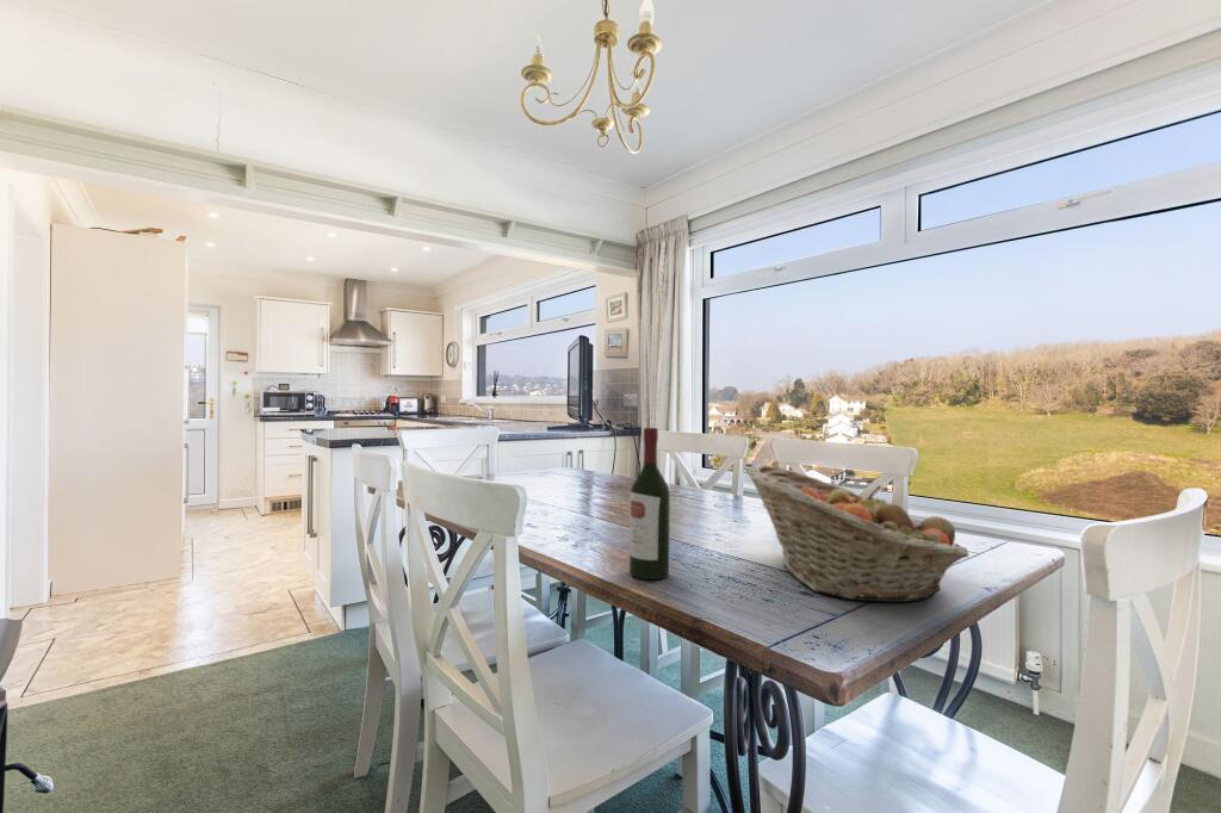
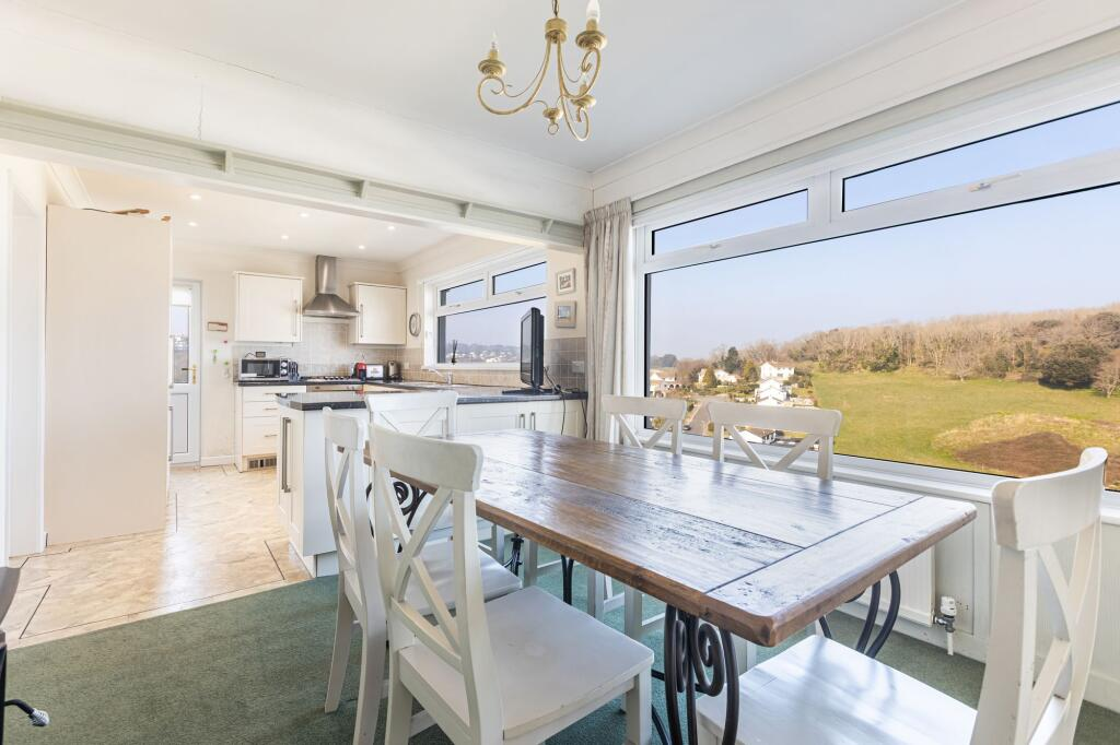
- fruit basket (845, 522)
- wine bottle (650, 501)
